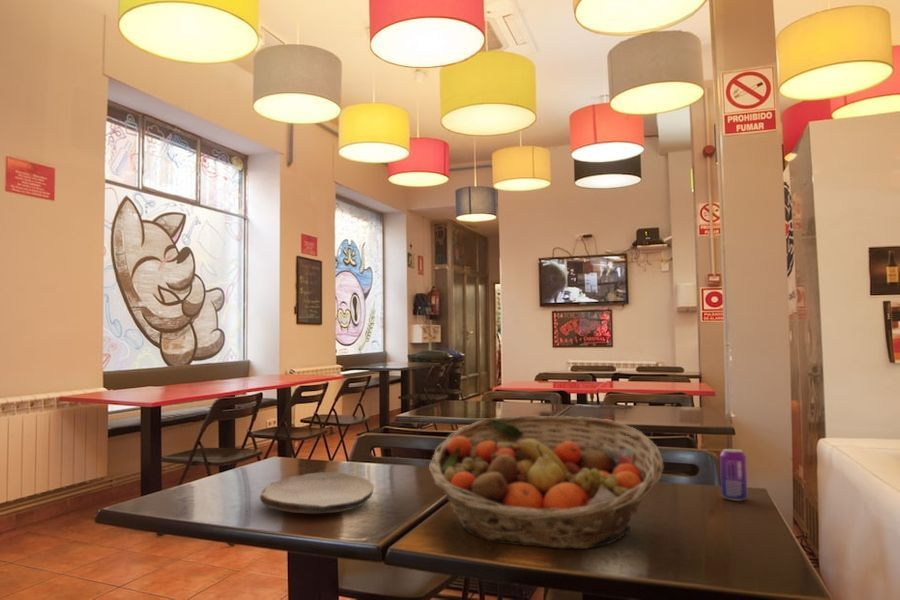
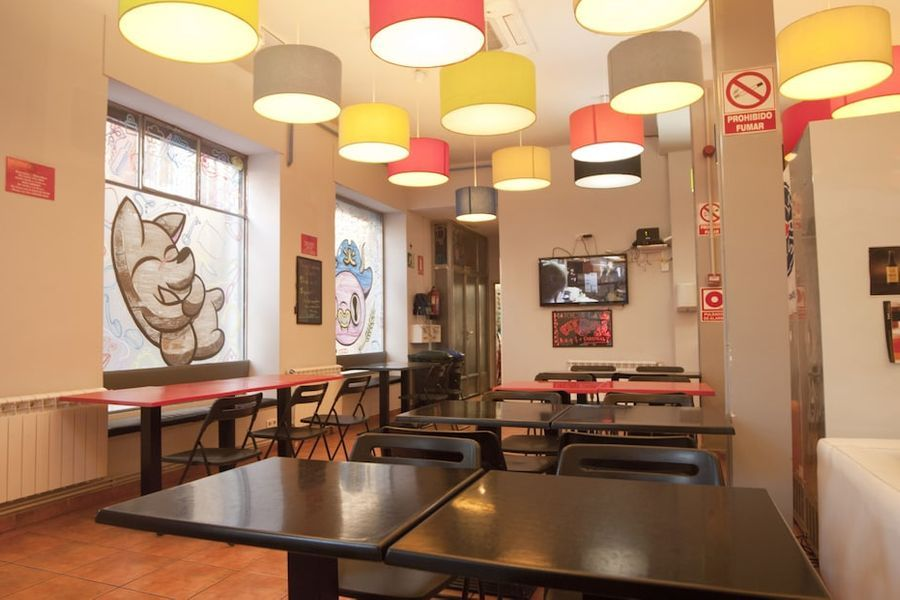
- plate (318, 493)
- fruit basket (542, 475)
- beverage can (733, 474)
